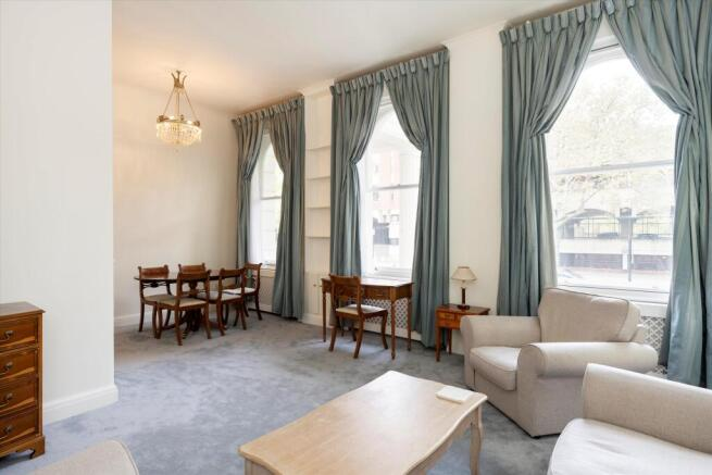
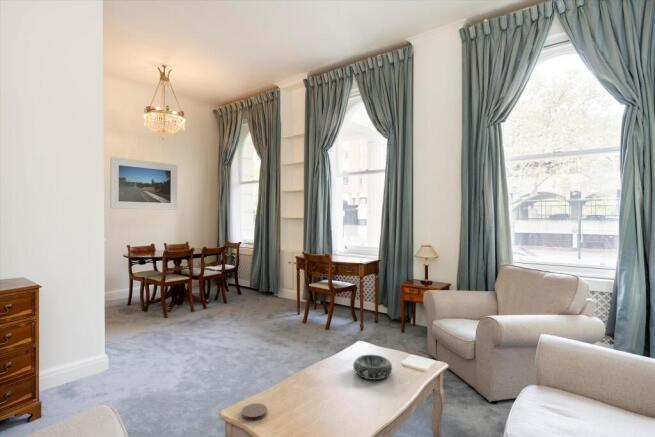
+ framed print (145, 185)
+ coaster (254, 411)
+ decorative bowl (372, 366)
